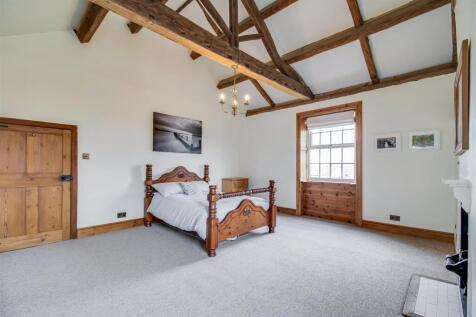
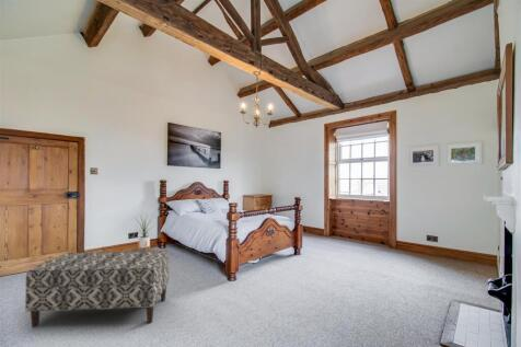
+ bench (105, 286)
+ house plant (144, 231)
